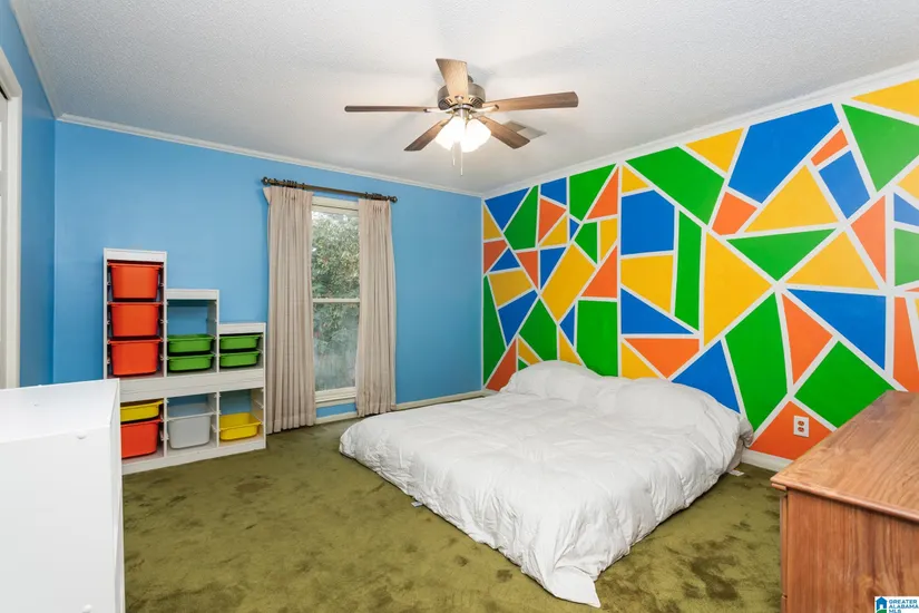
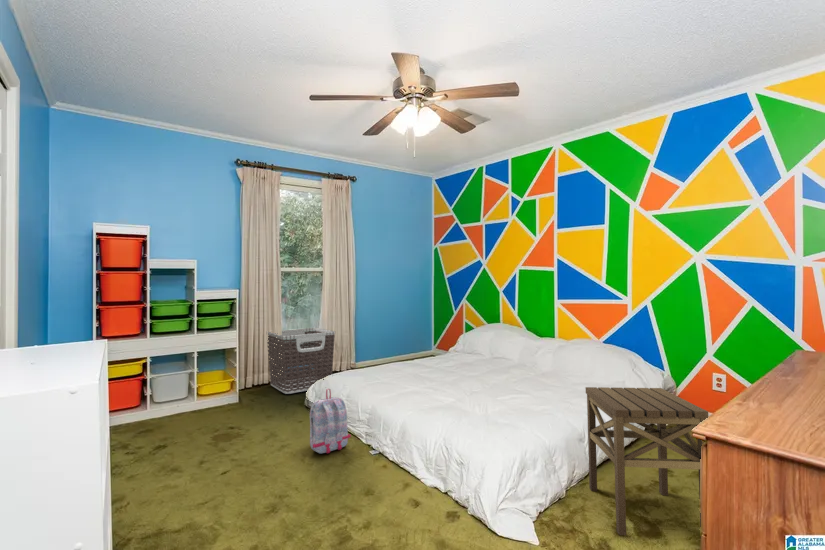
+ backpack (329, 419)
+ clothes hamper (300, 358)
+ side table (641, 453)
